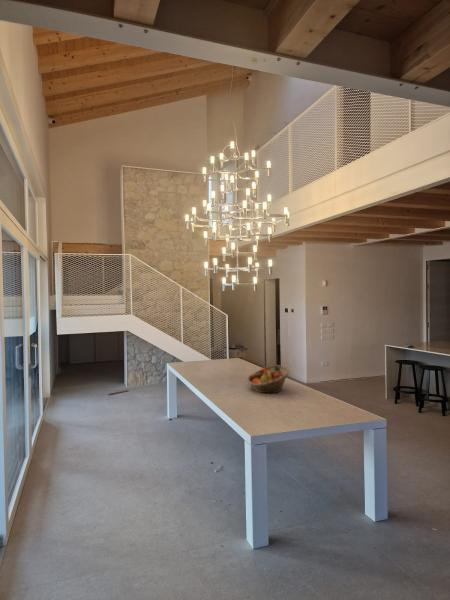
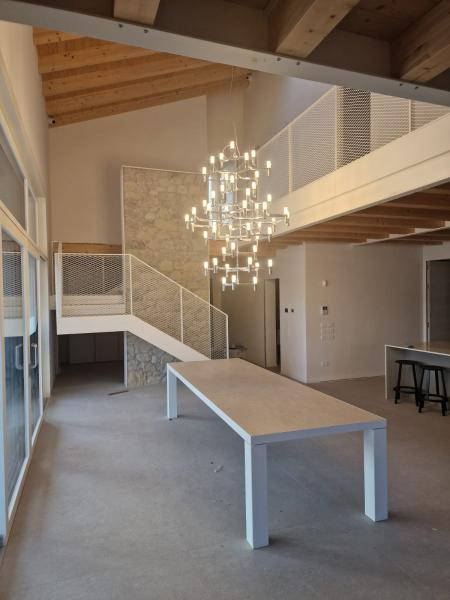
- fruit basket (268, 378)
